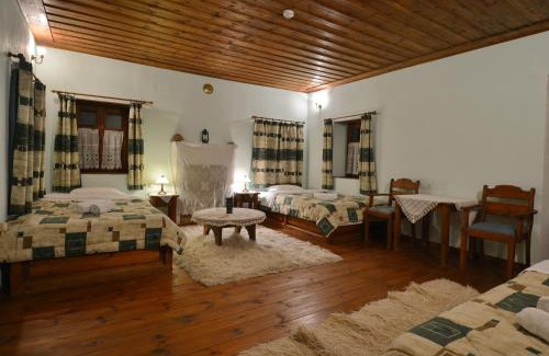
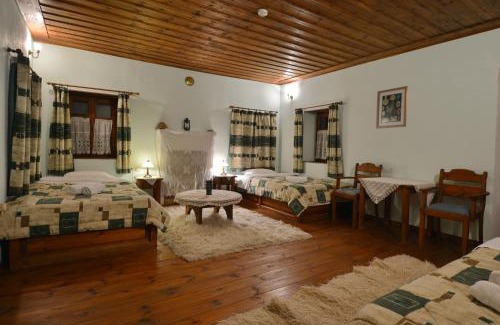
+ wall art (391, 108)
